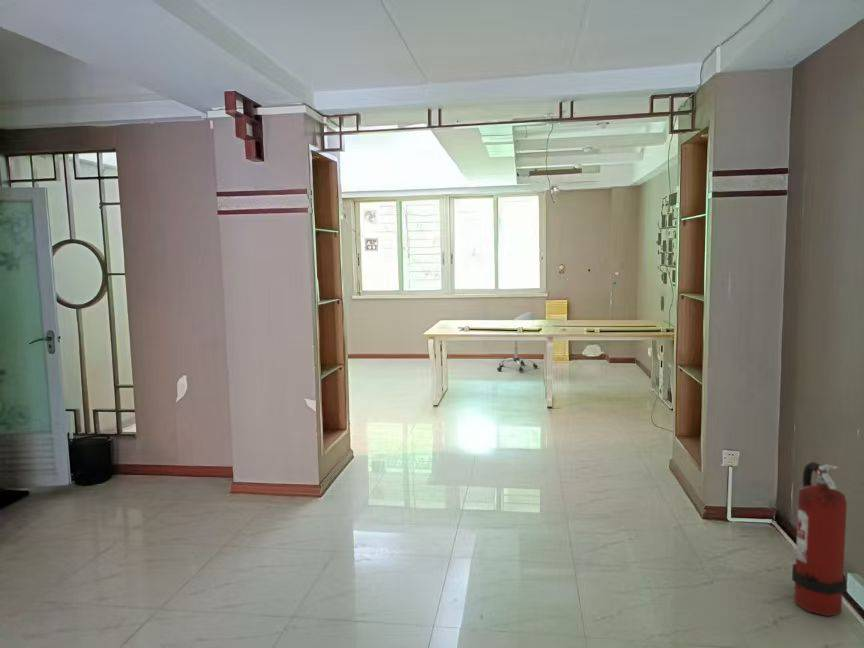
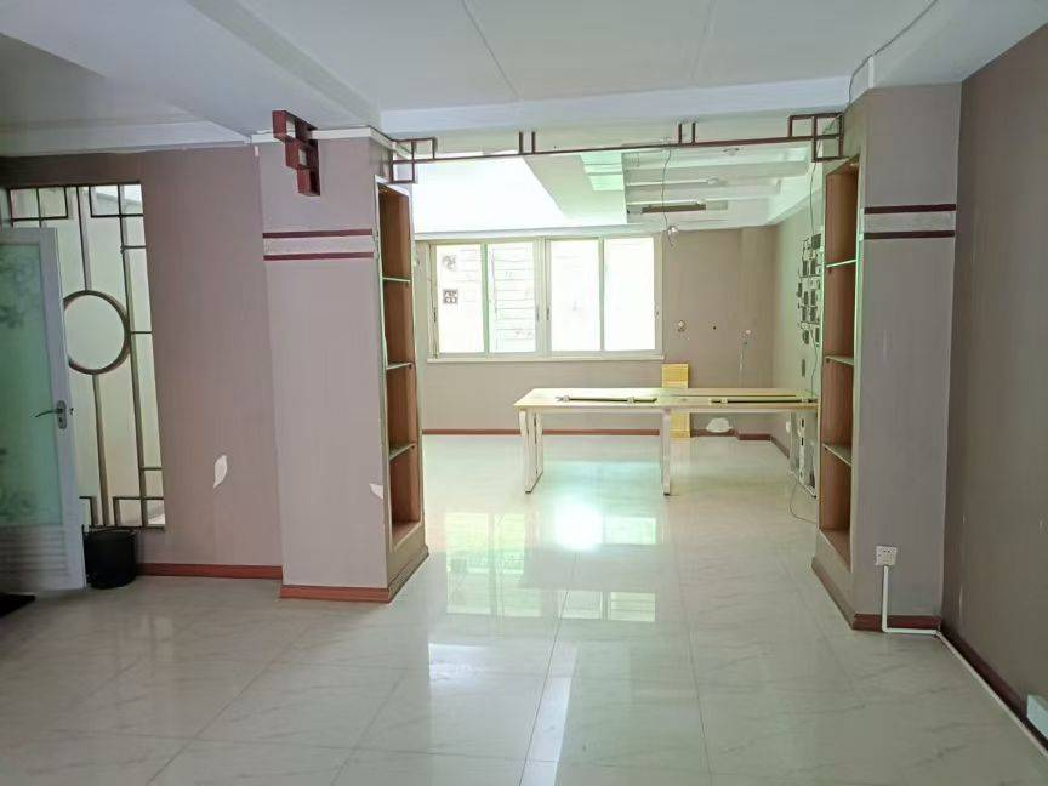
- chair (515, 341)
- fire extinguisher (817, 529)
